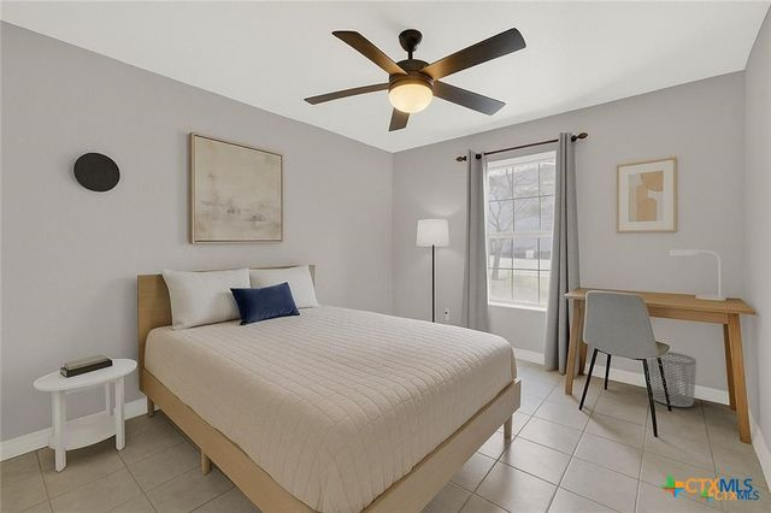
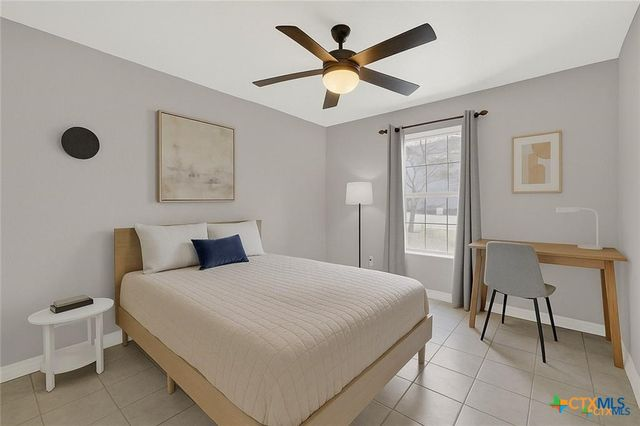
- waste bin (670, 378)
